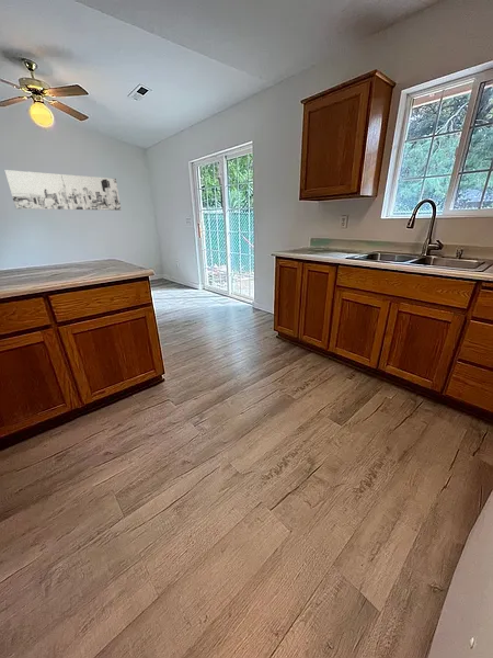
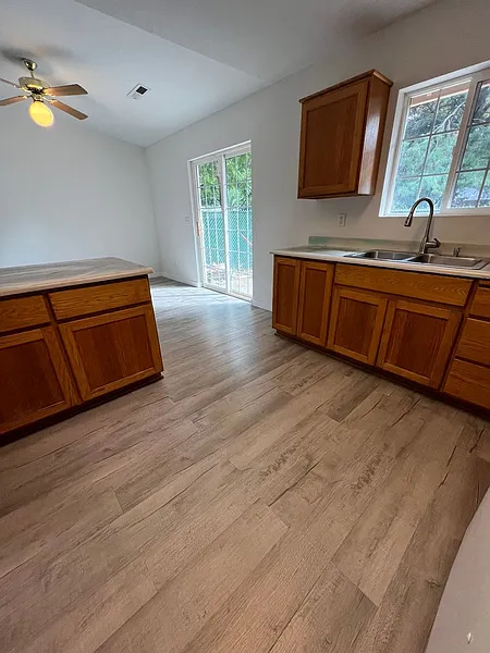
- wall art (69, 192)
